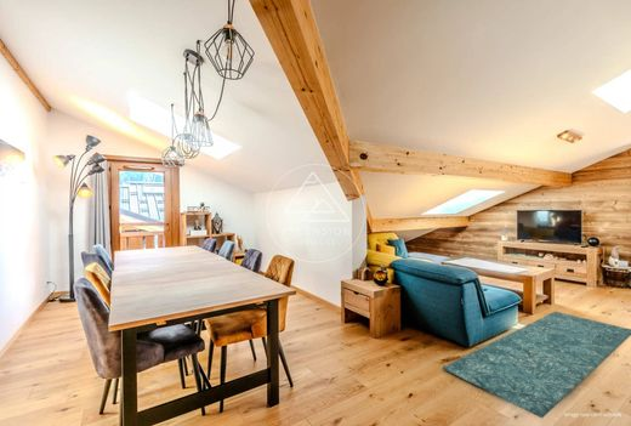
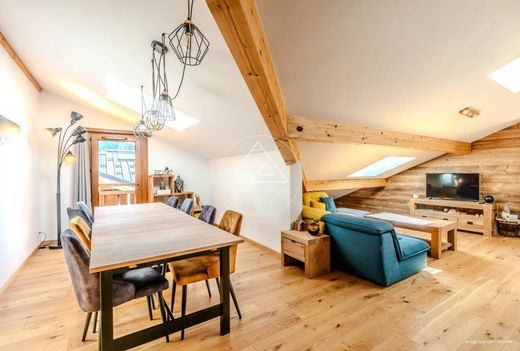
- rug (550, 346)
